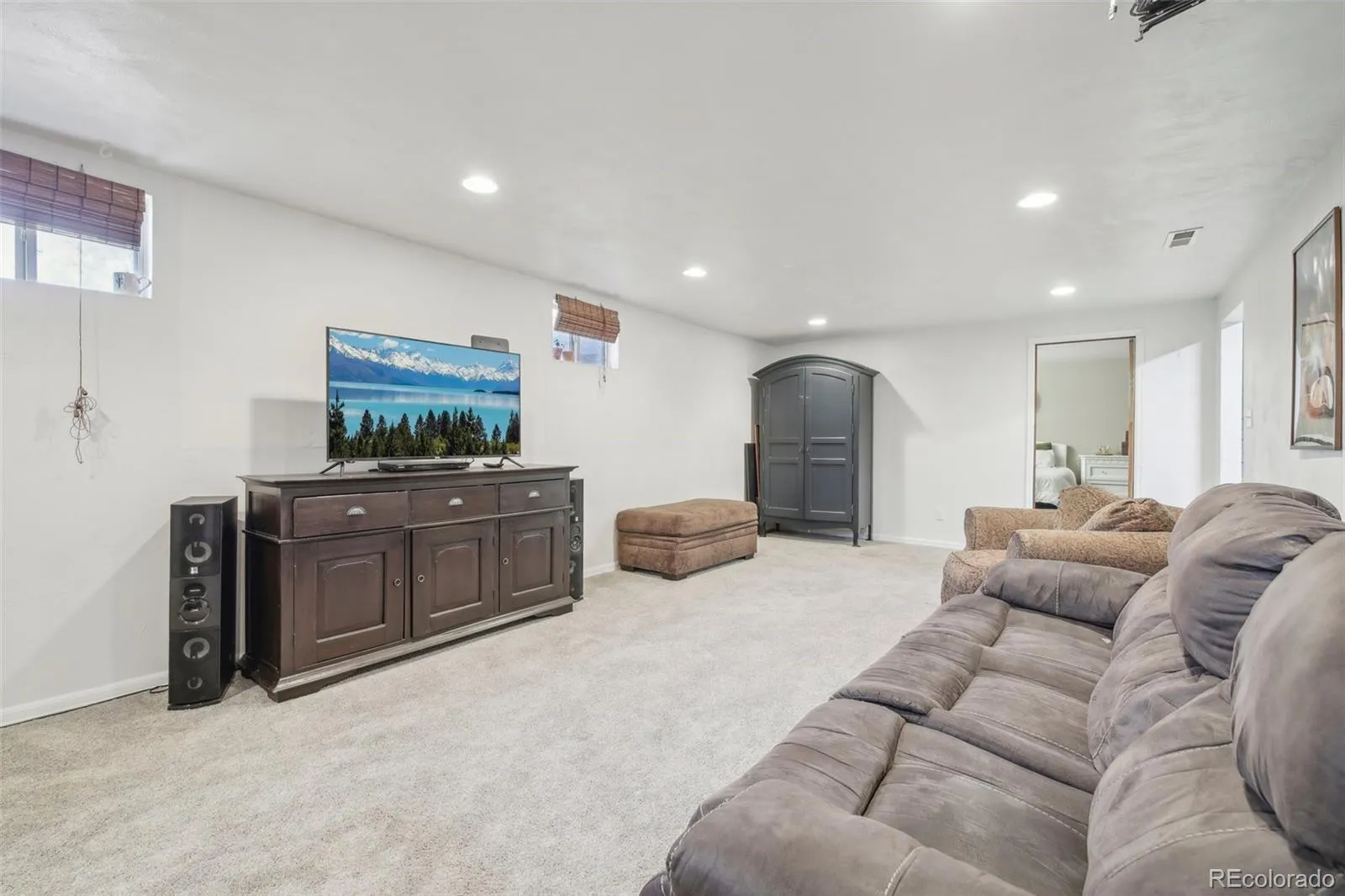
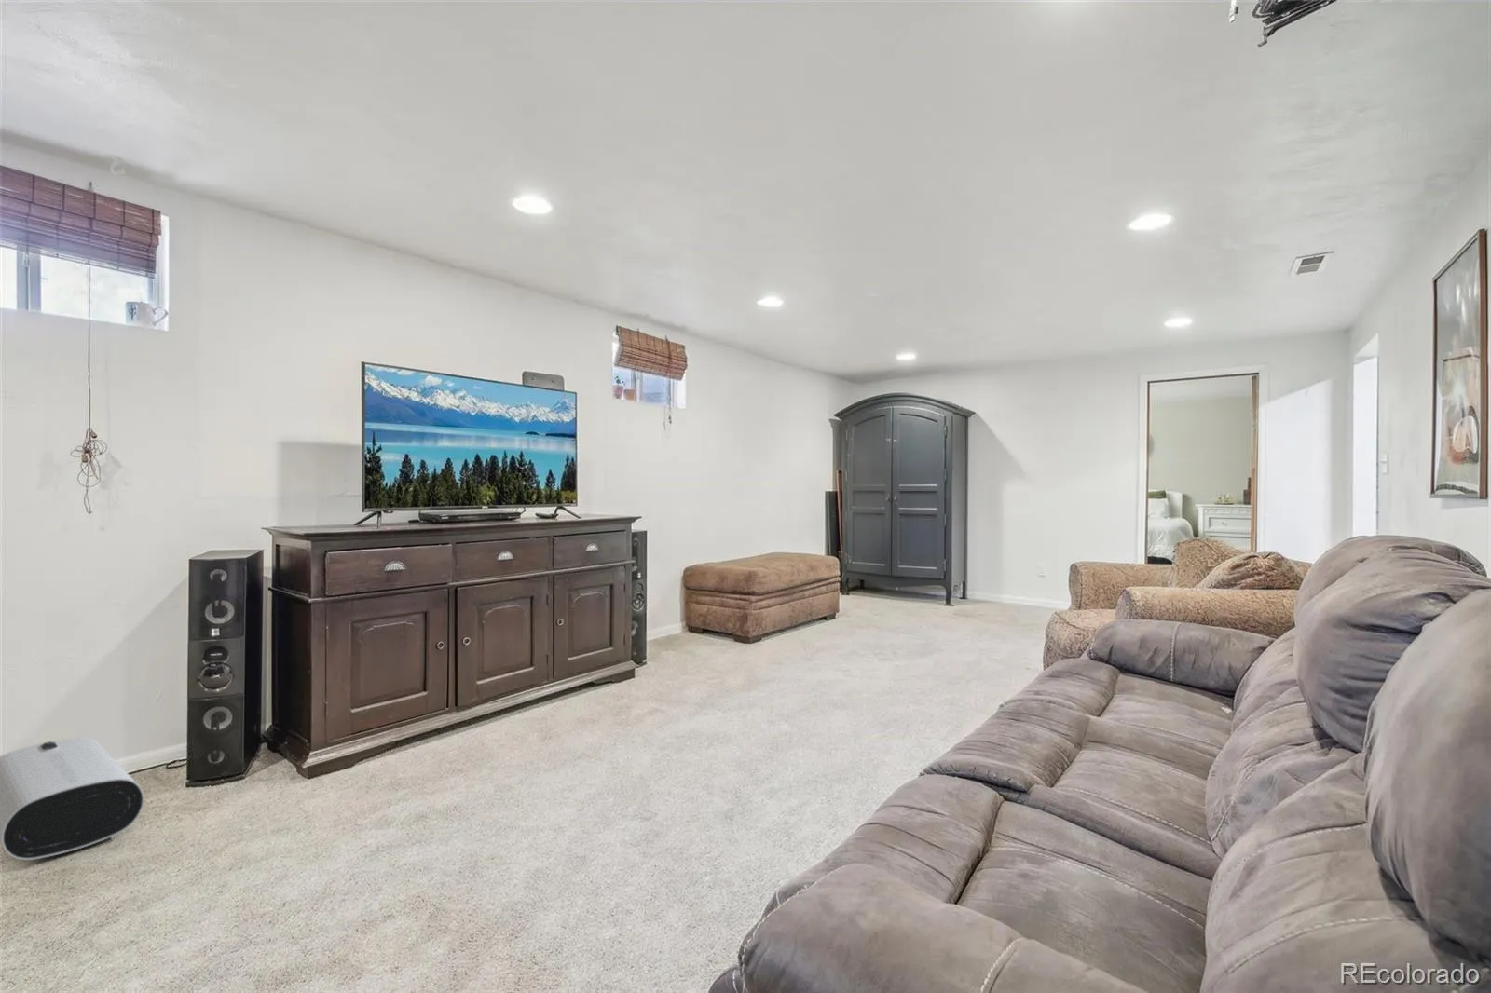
+ air purifier (59, 791)
